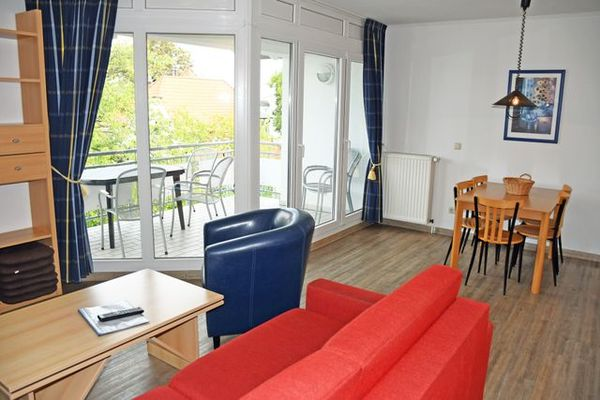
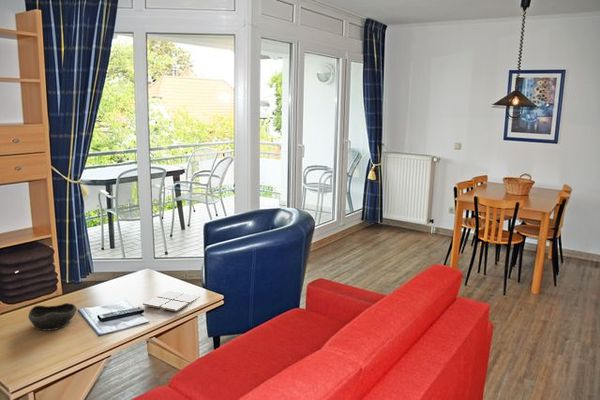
+ drink coaster (172, 300)
+ bowl (52, 315)
